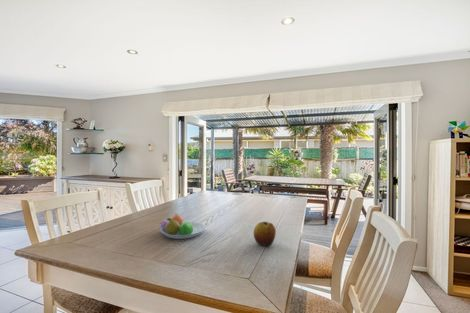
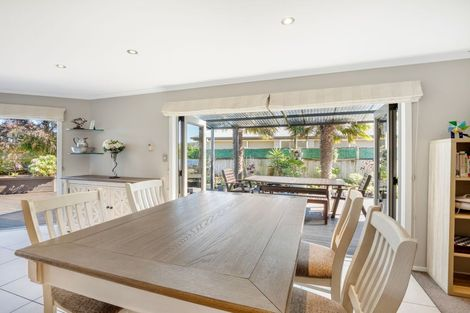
- fruit bowl (182, 224)
- apple (264, 233)
